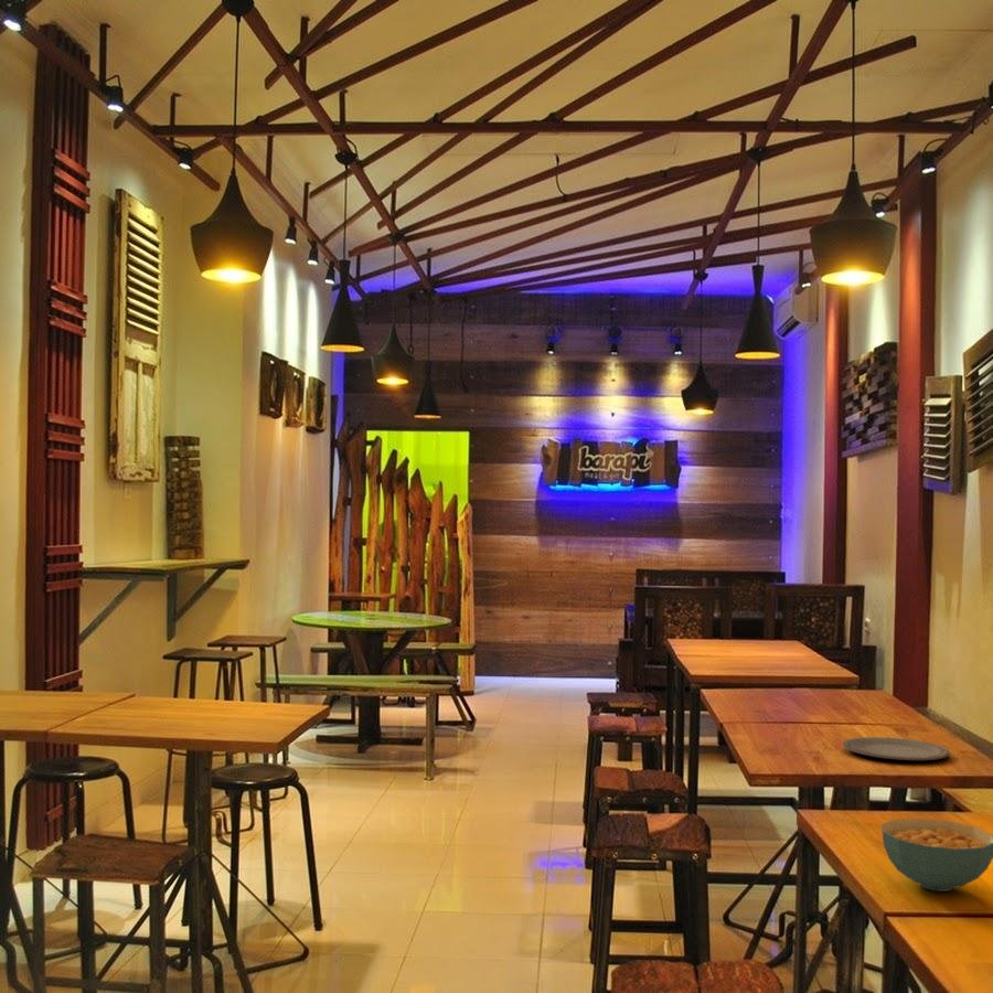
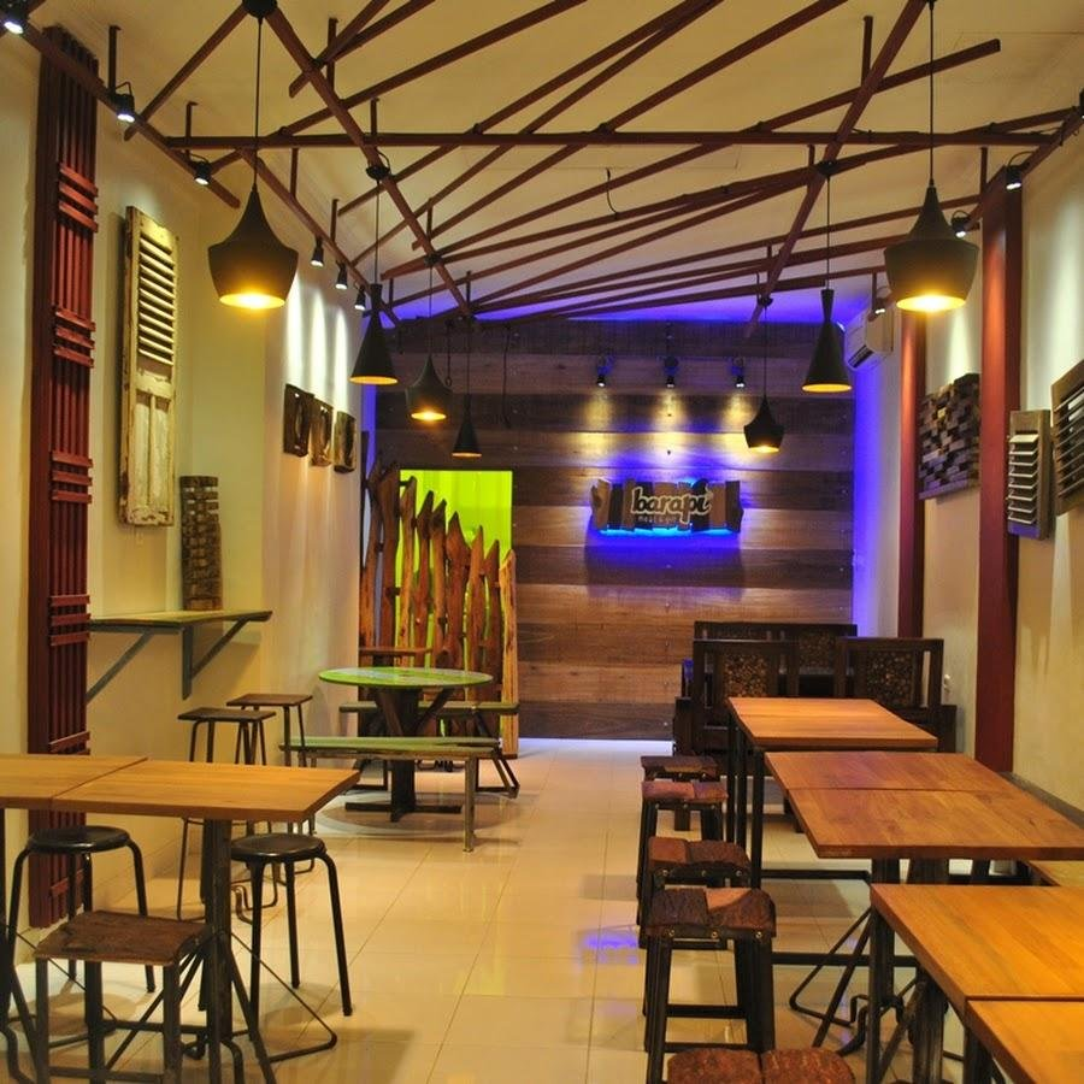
- plate (895, 749)
- cereal bowl (936, 858)
